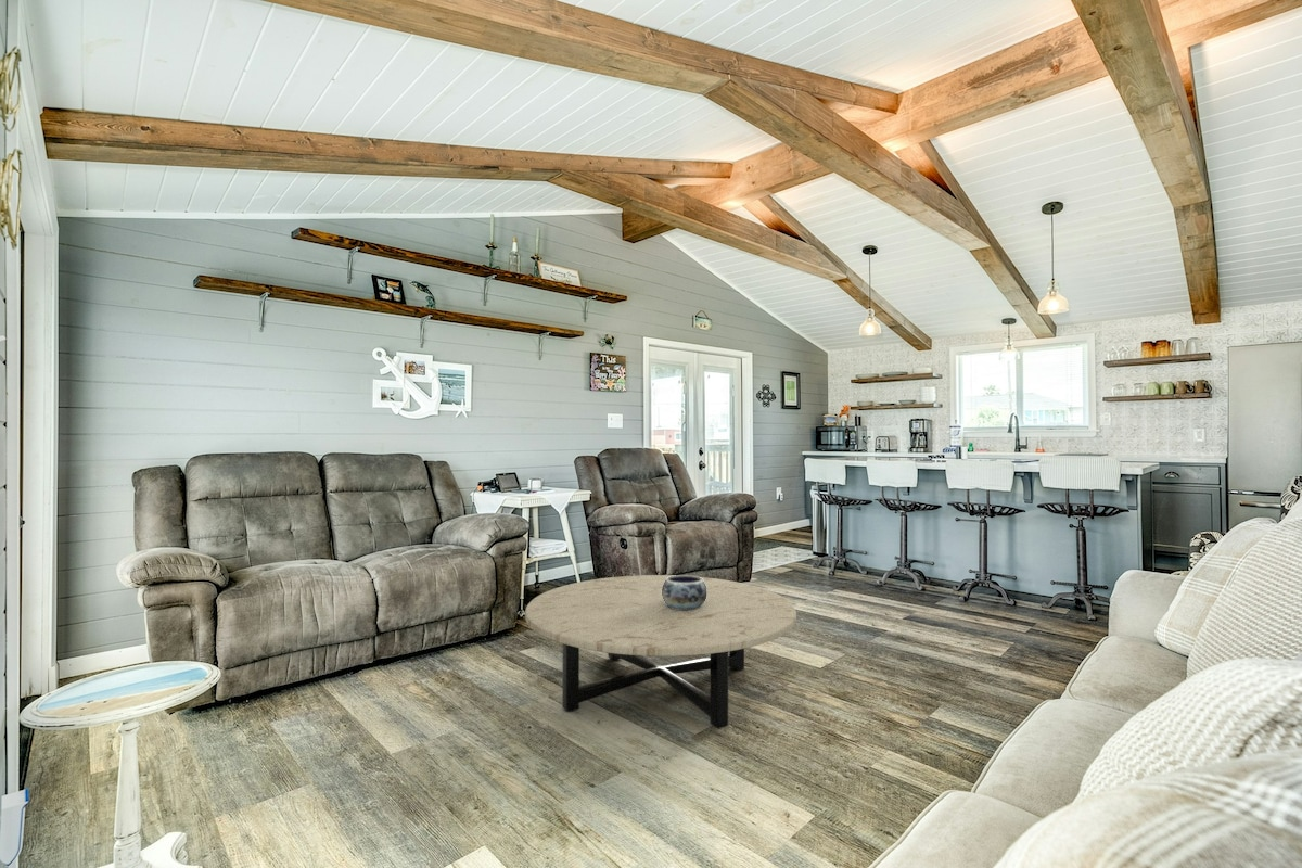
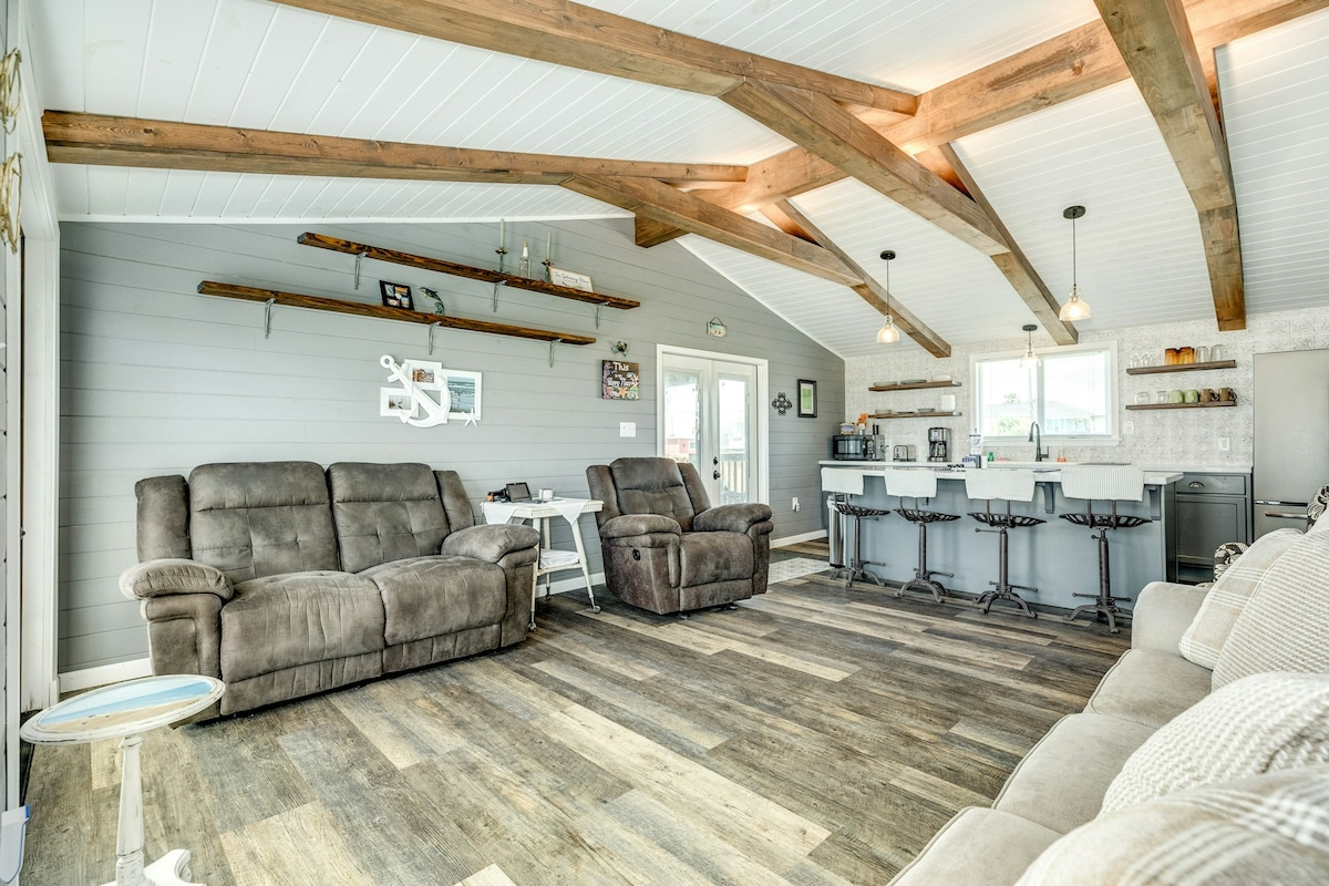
- coffee table (660, 644)
- decorative bowl (684, 591)
